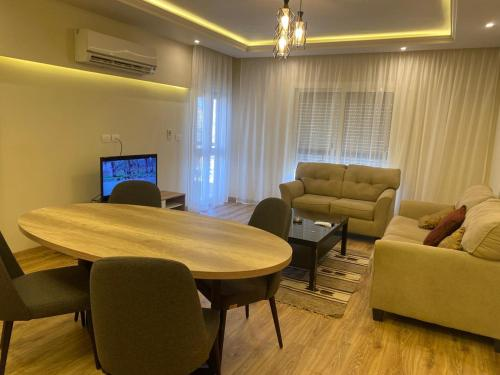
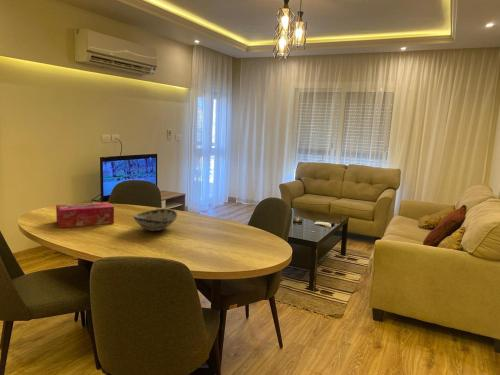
+ decorative bowl (155, 221)
+ tissue box (85, 214)
